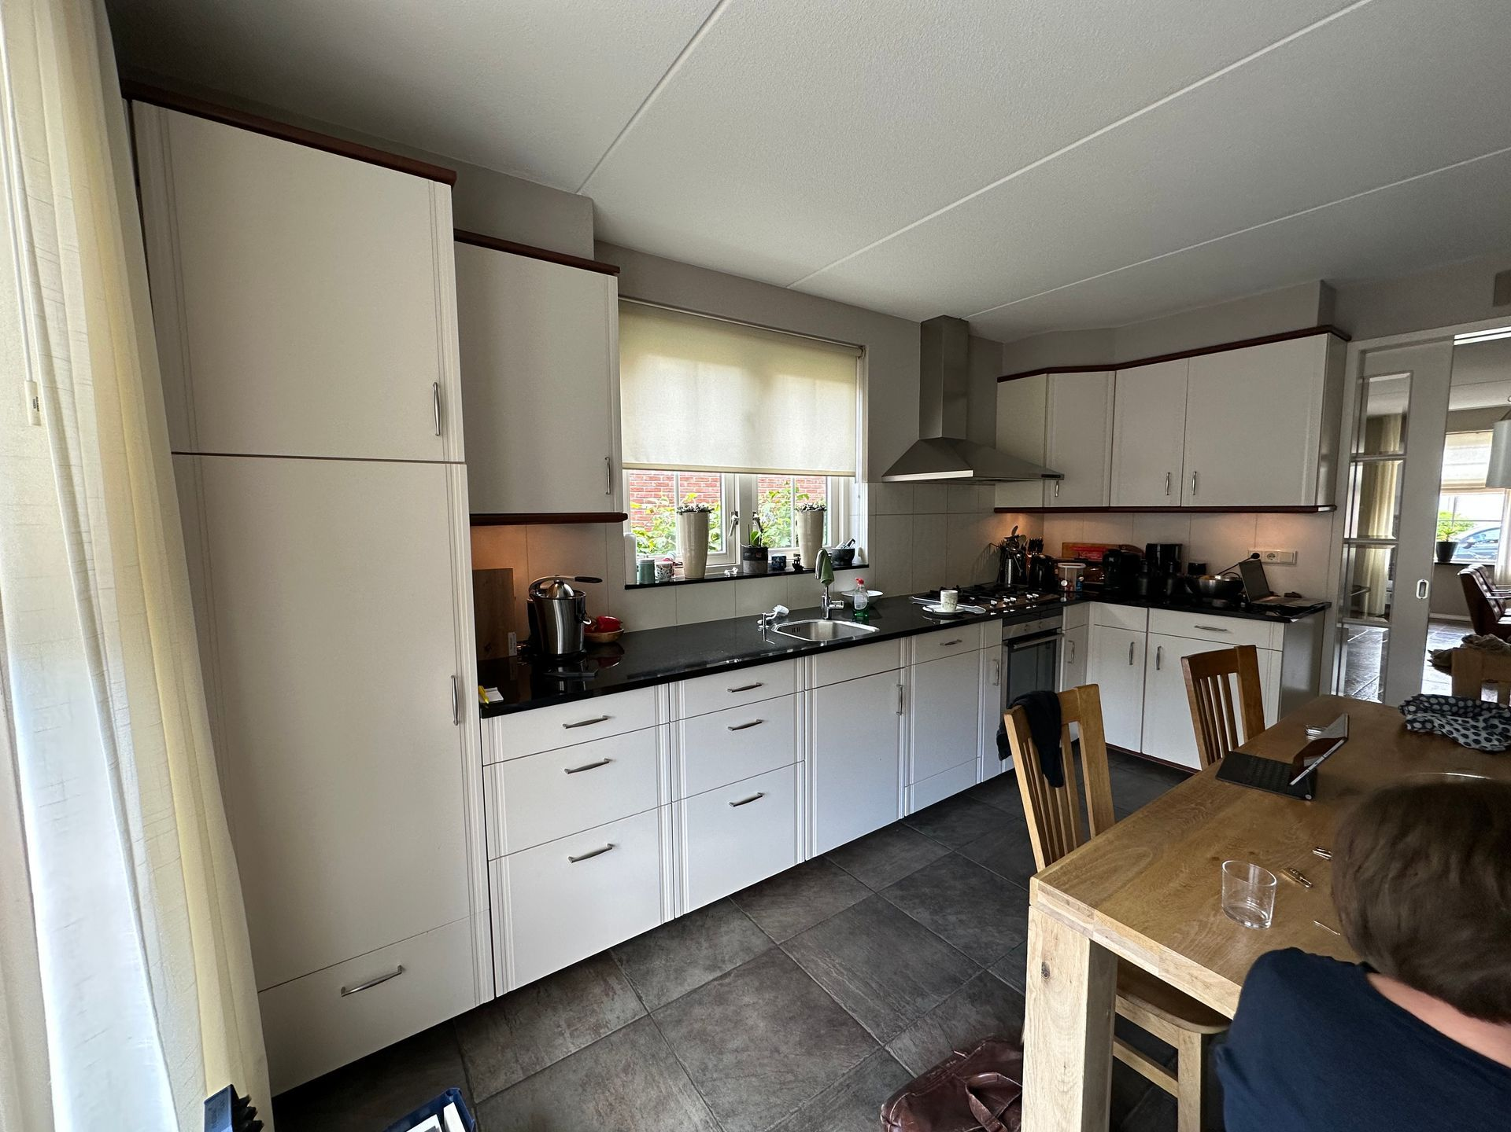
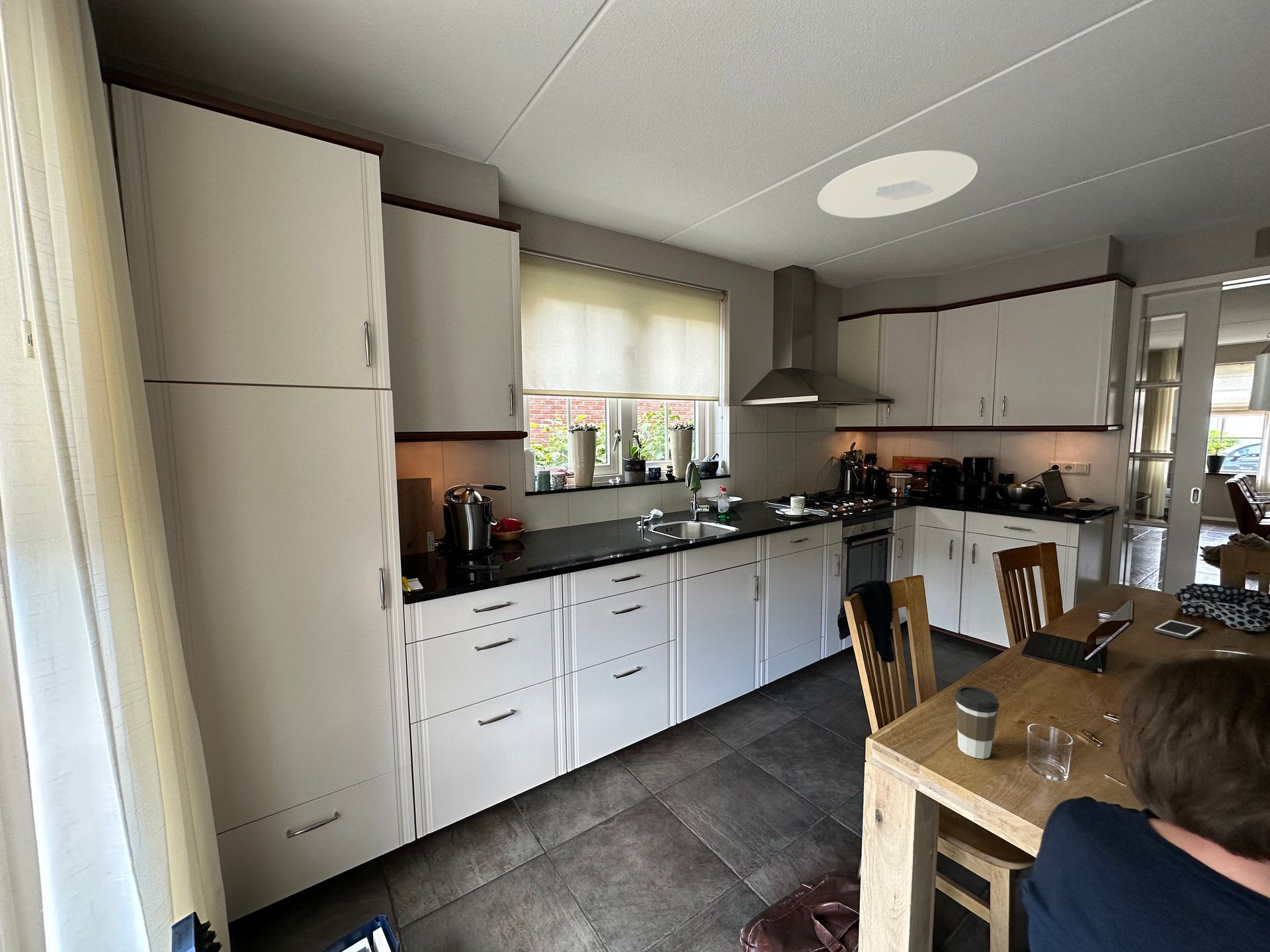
+ coffee cup (975, 722)
+ ceiling light (892, 182)
+ cell phone (1177, 629)
